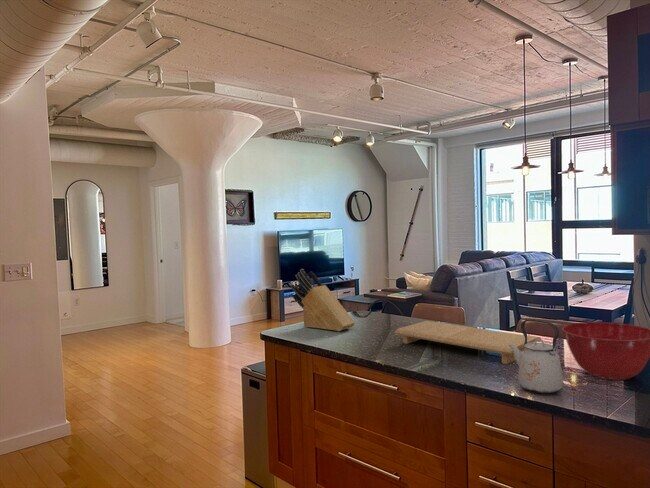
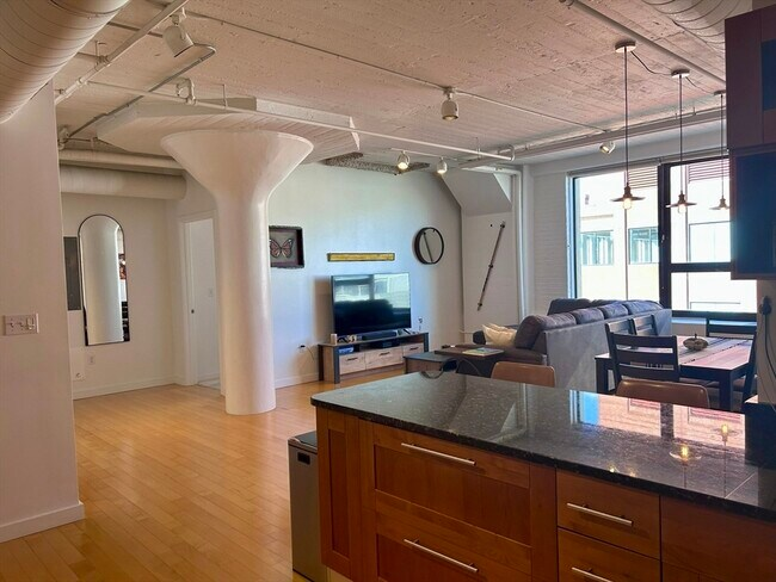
- kettle (532, 353)
- knife block (321, 298)
- cutting board (464, 339)
- mixing bowl (608, 351)
